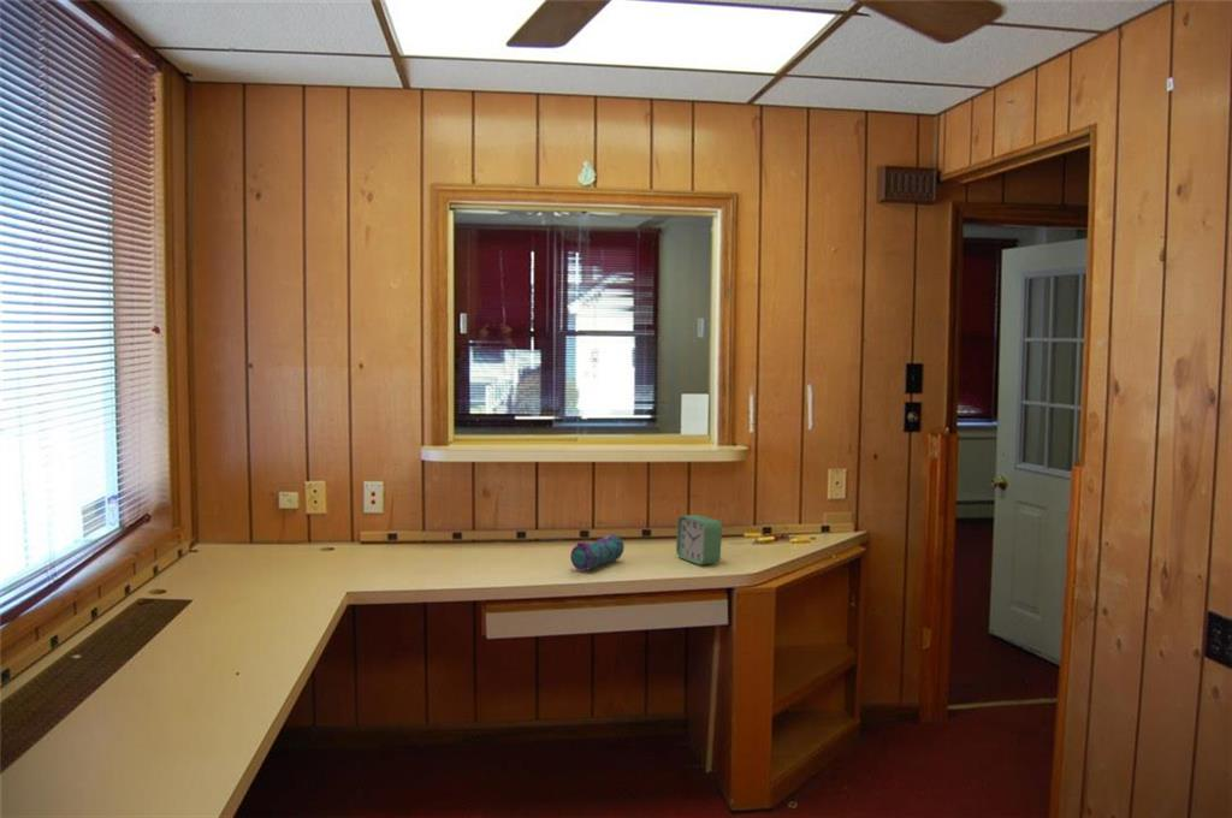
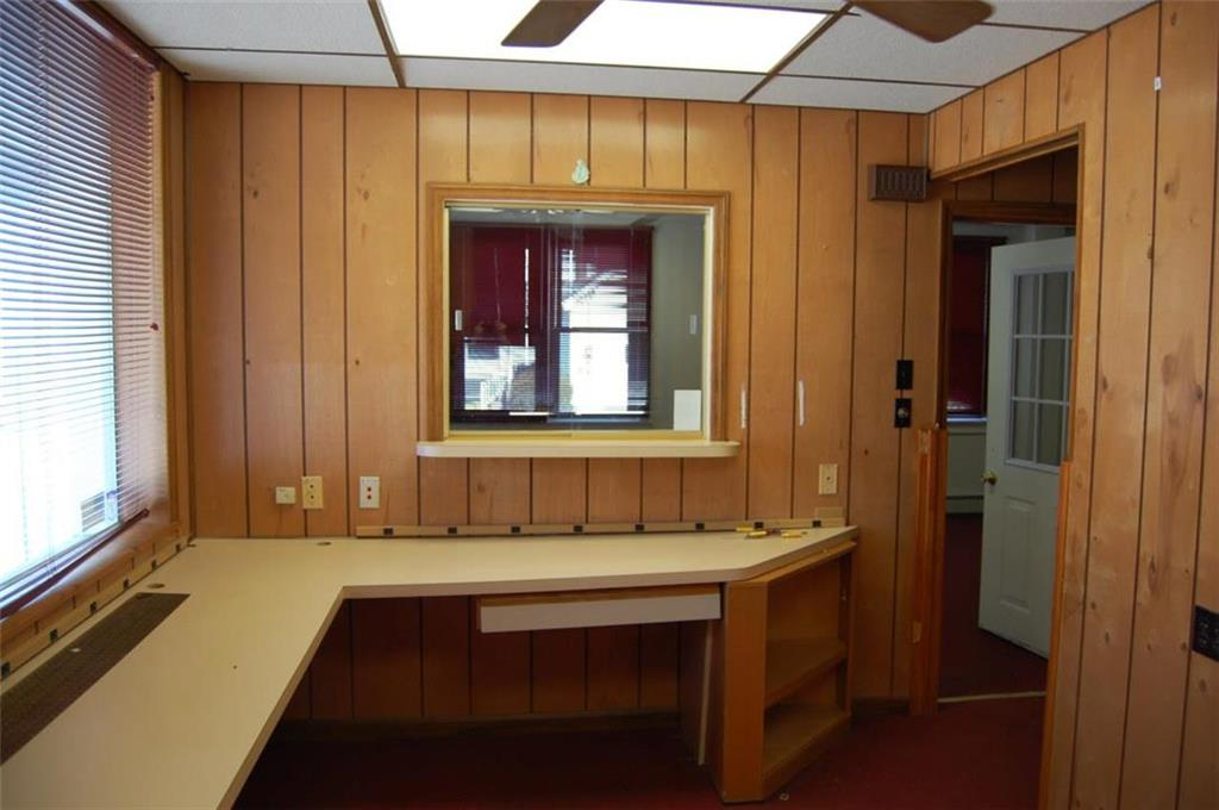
- pencil case (597, 551)
- alarm clock (698, 539)
